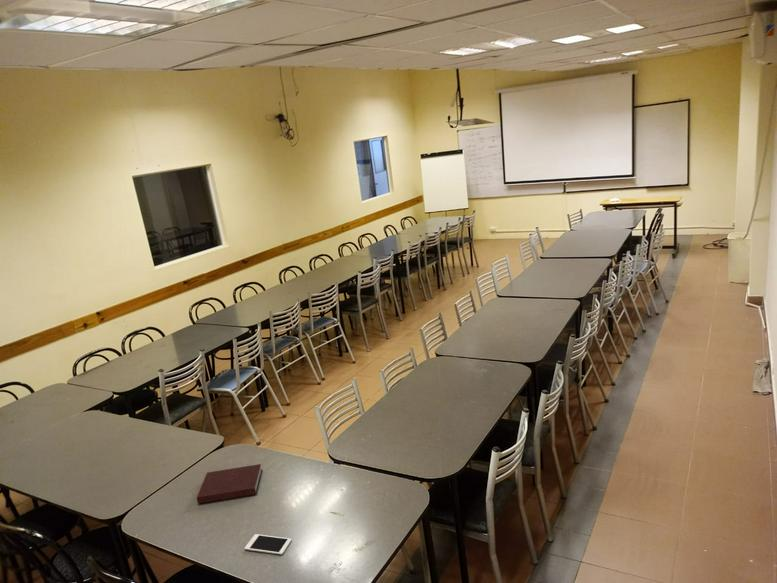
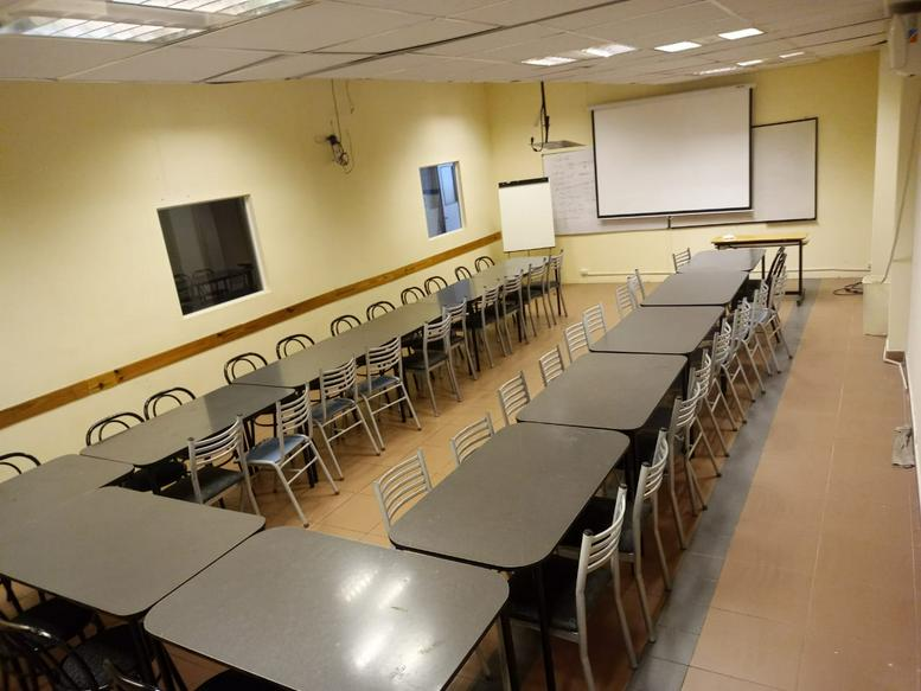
- cell phone (268, 544)
- notebook (230, 483)
